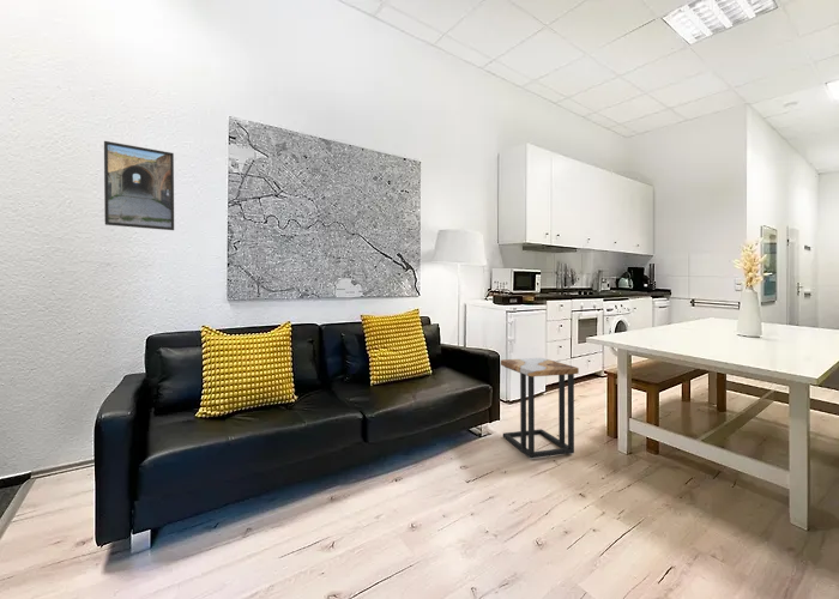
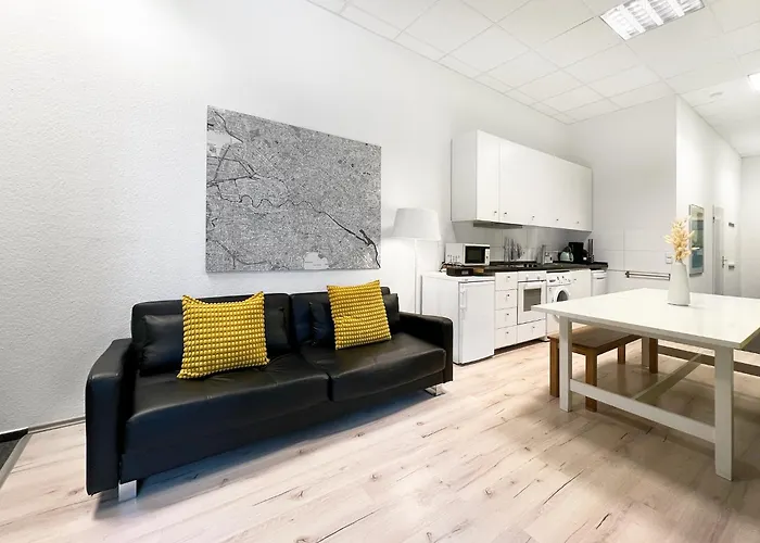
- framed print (140, 187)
- side table (533, 405)
